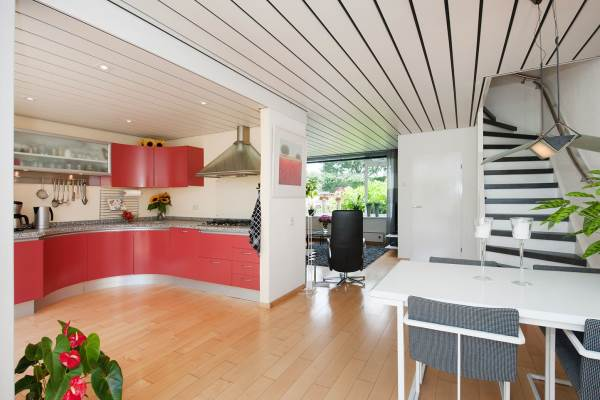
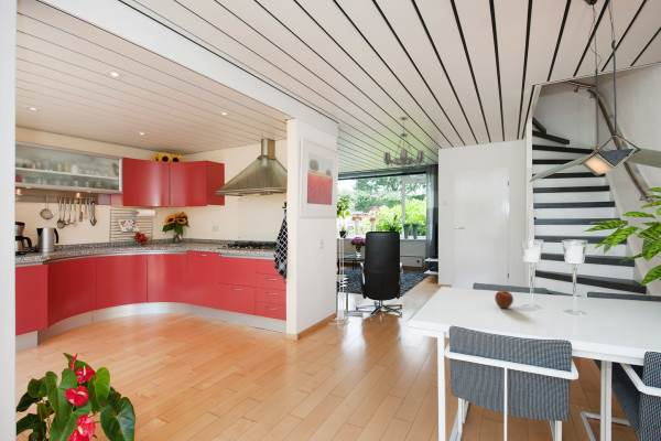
+ chandelier (403, 142)
+ apple (503, 298)
